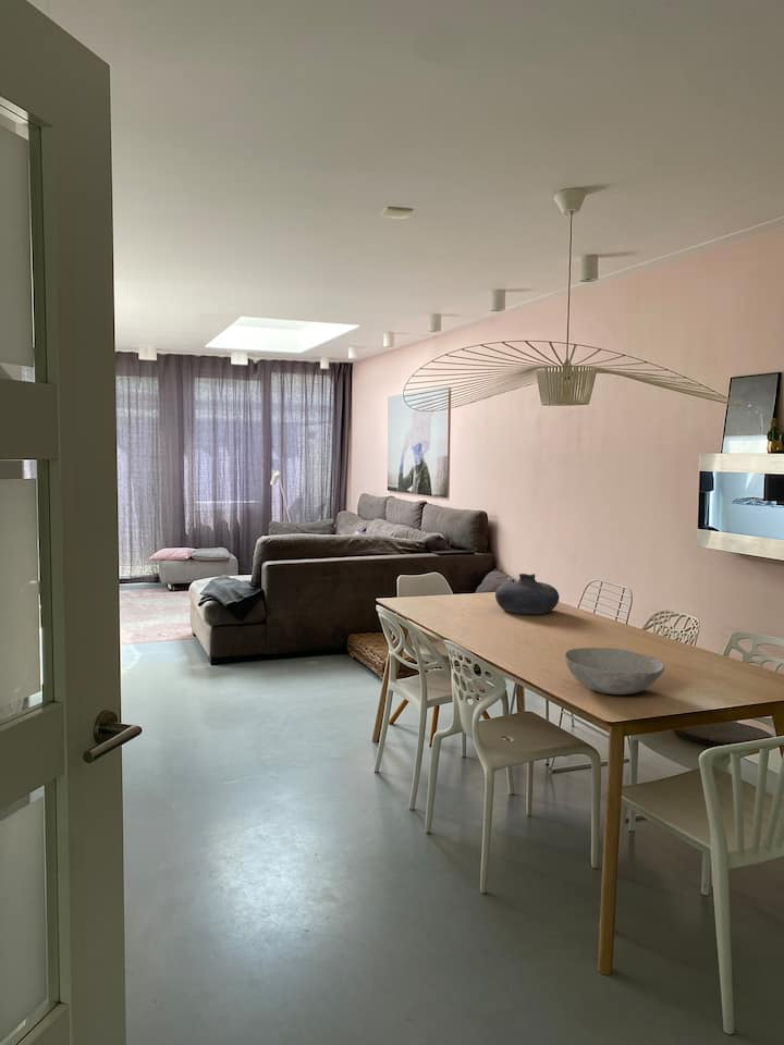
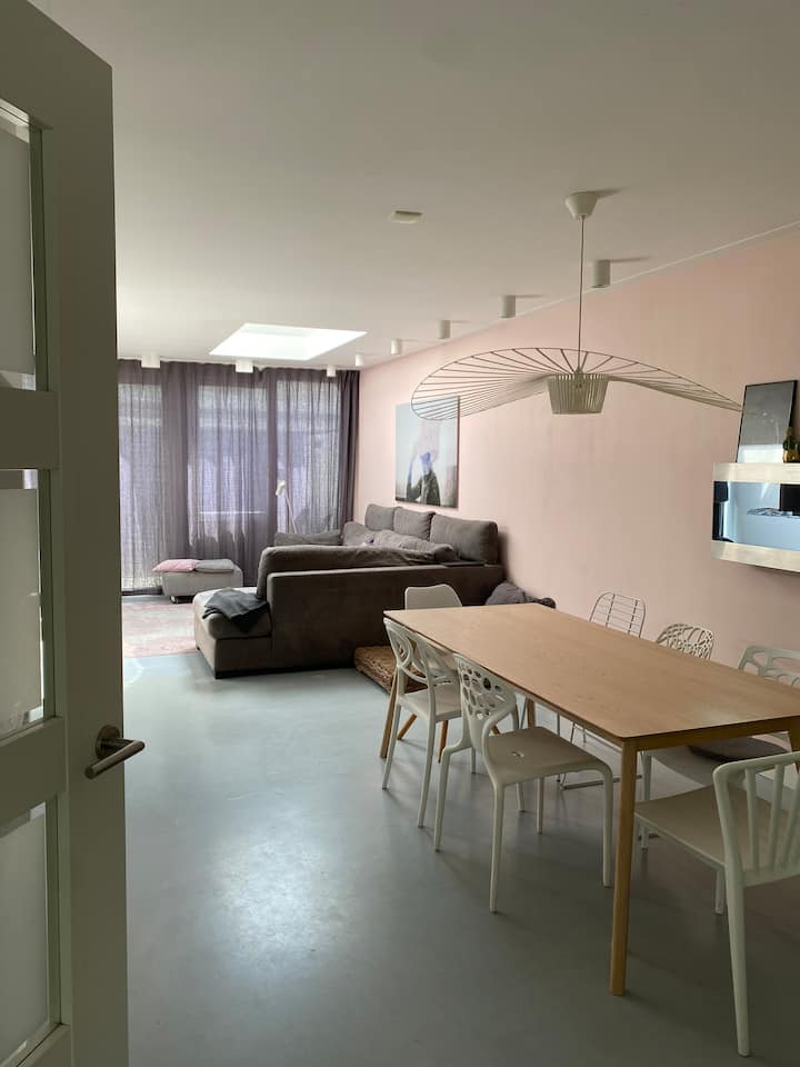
- bowl (613, 674)
- vase (527, 591)
